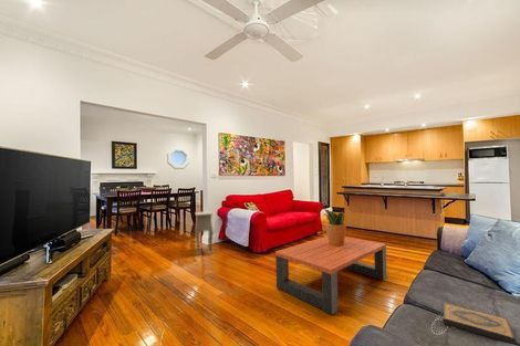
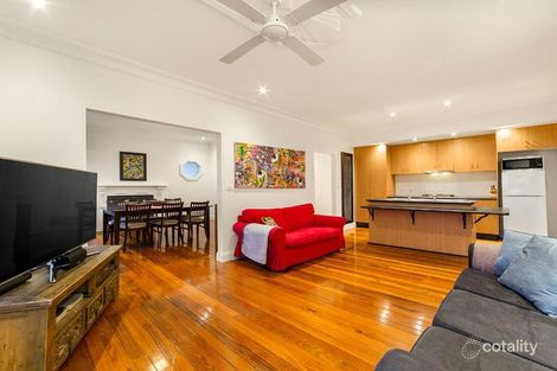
- side table (204, 230)
- coffee table (333, 264)
- hardback book (475, 321)
- potted plant (334, 226)
